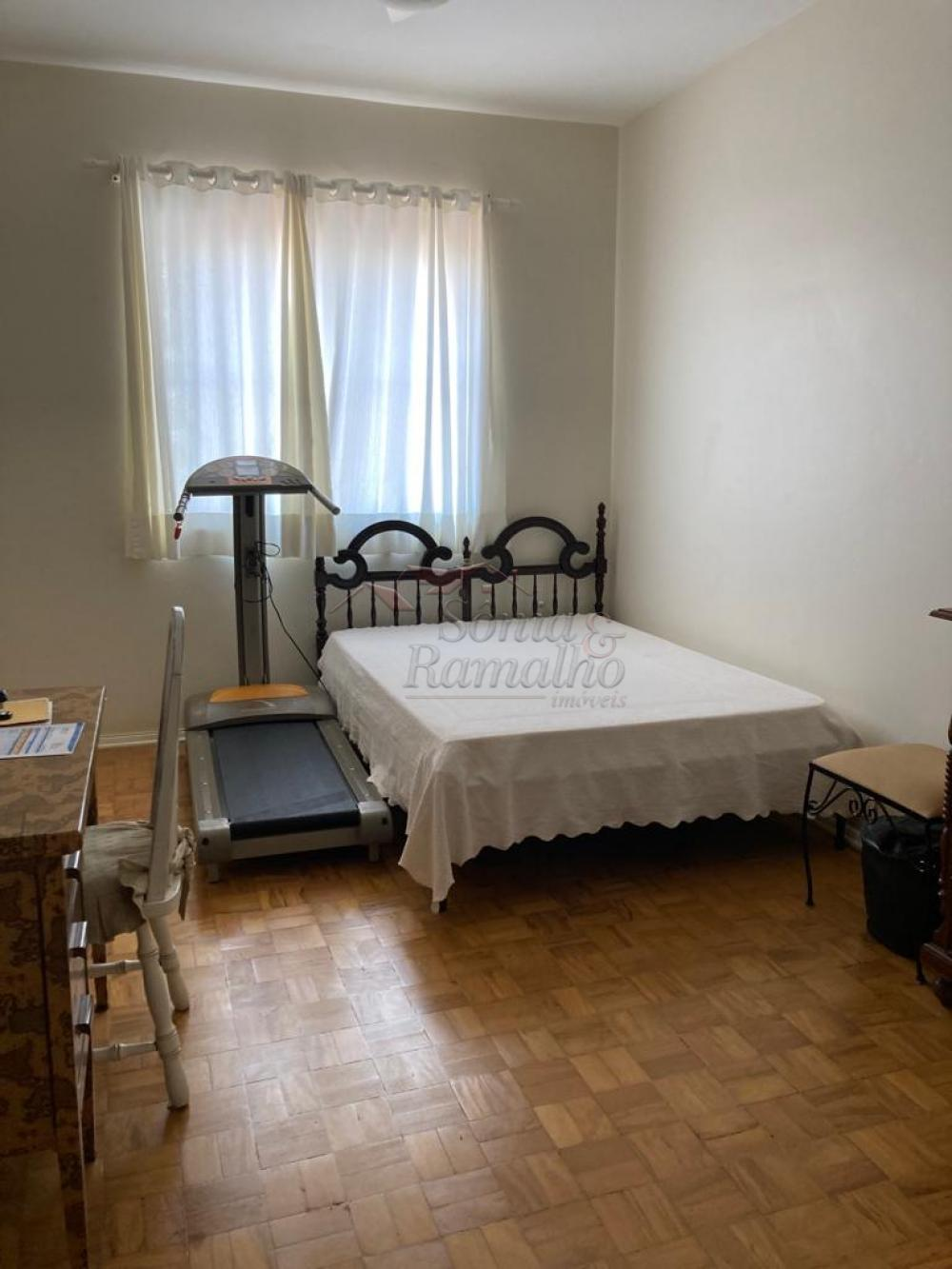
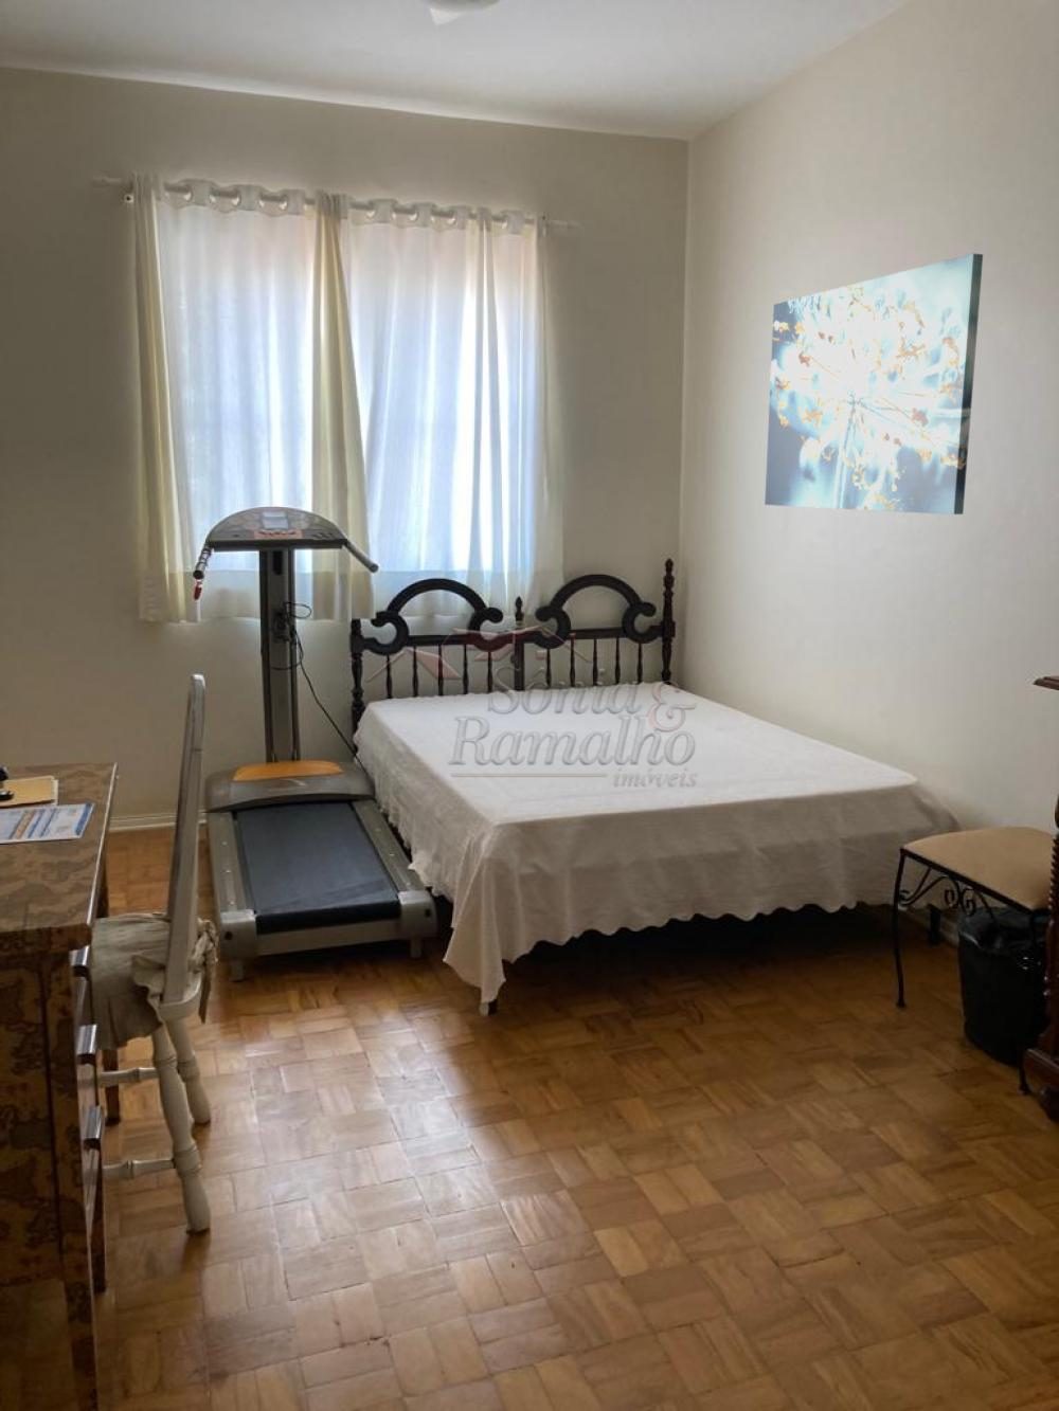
+ wall art (858, 397)
